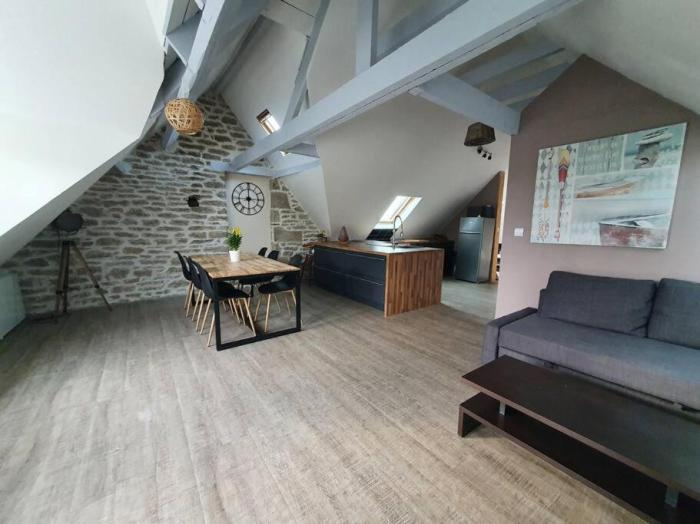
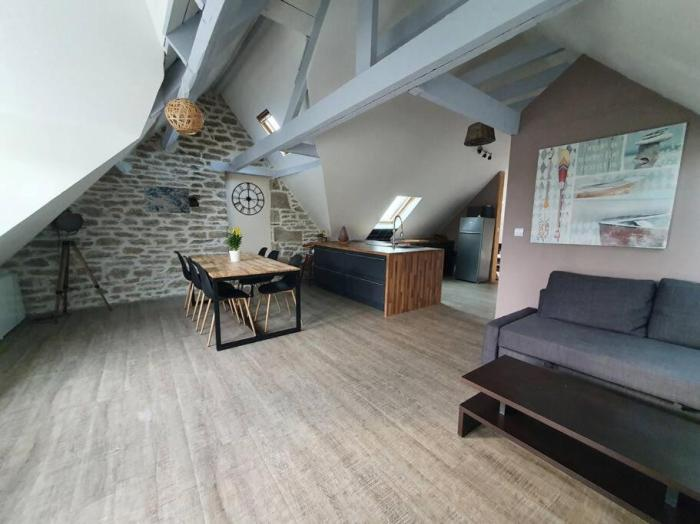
+ wall art (167, 200)
